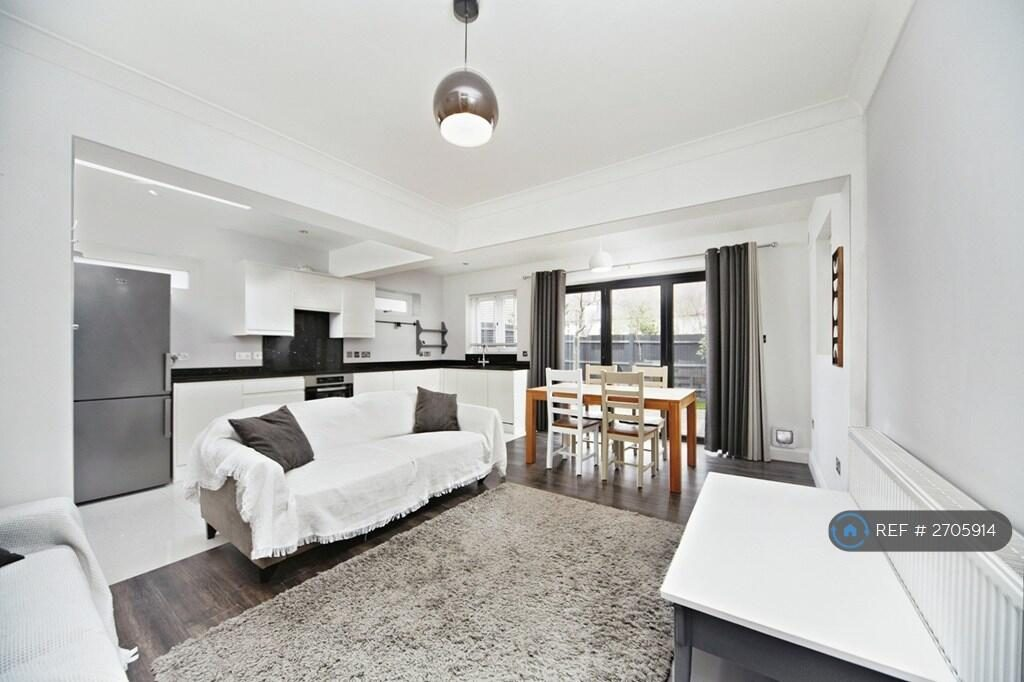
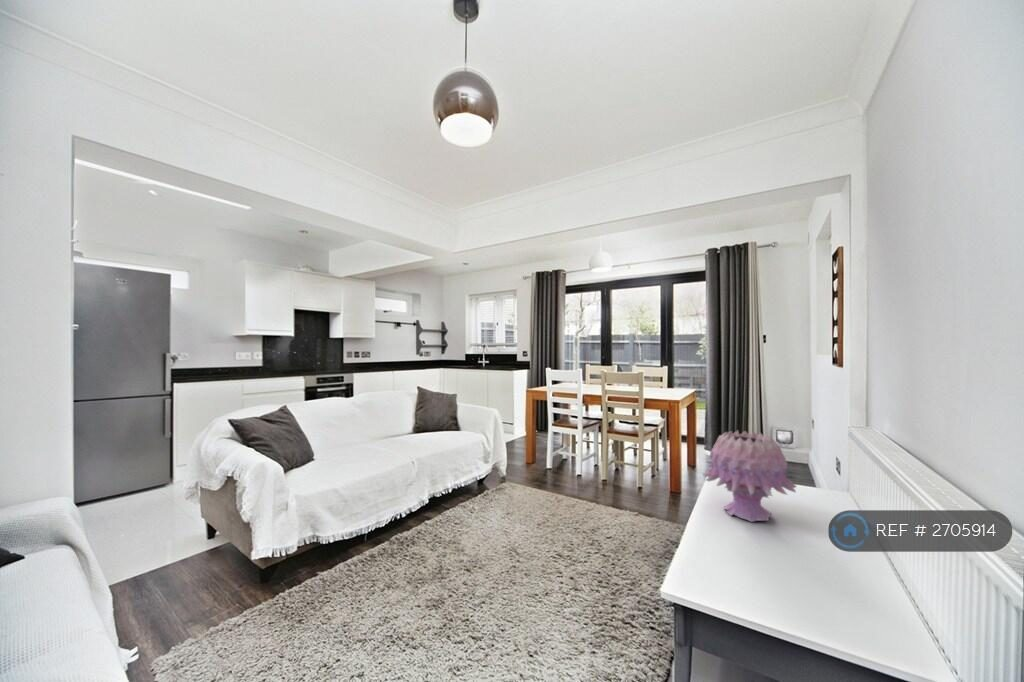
+ decorative vase (747, 473)
